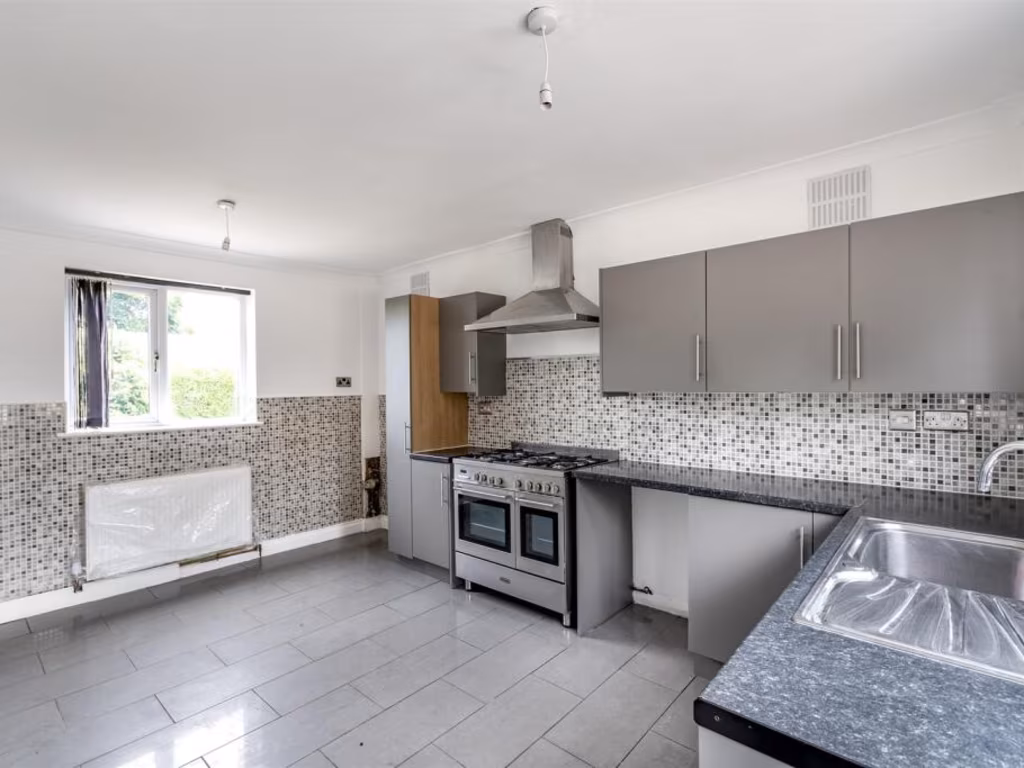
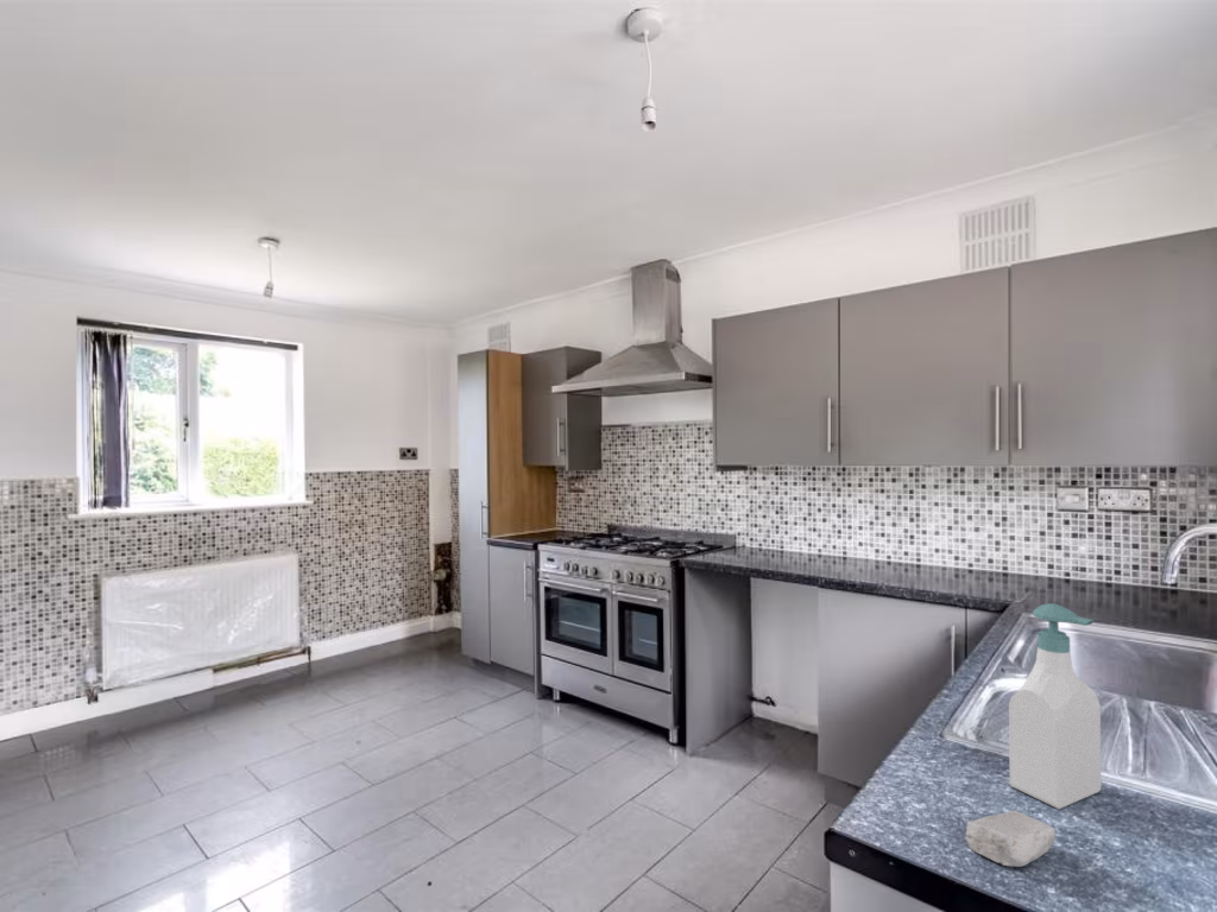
+ soap bottle (1060, 698)
+ soap bar (1014, 834)
